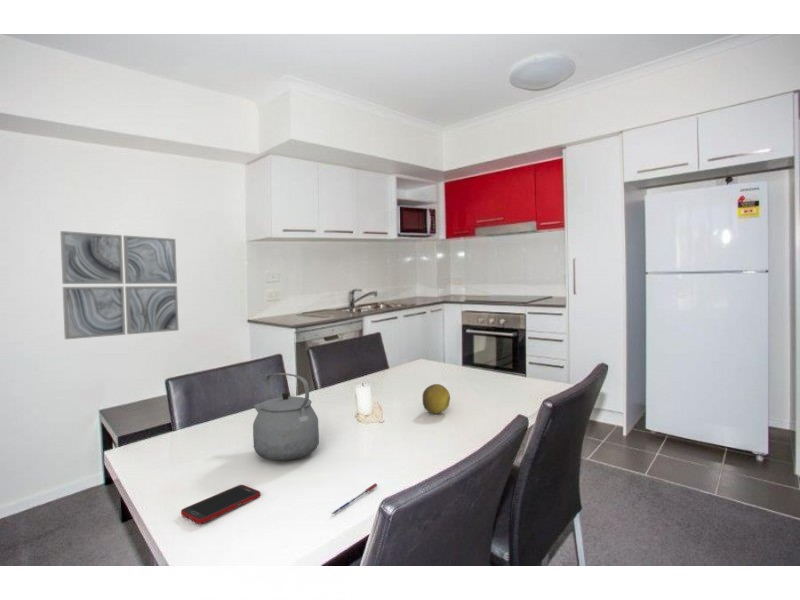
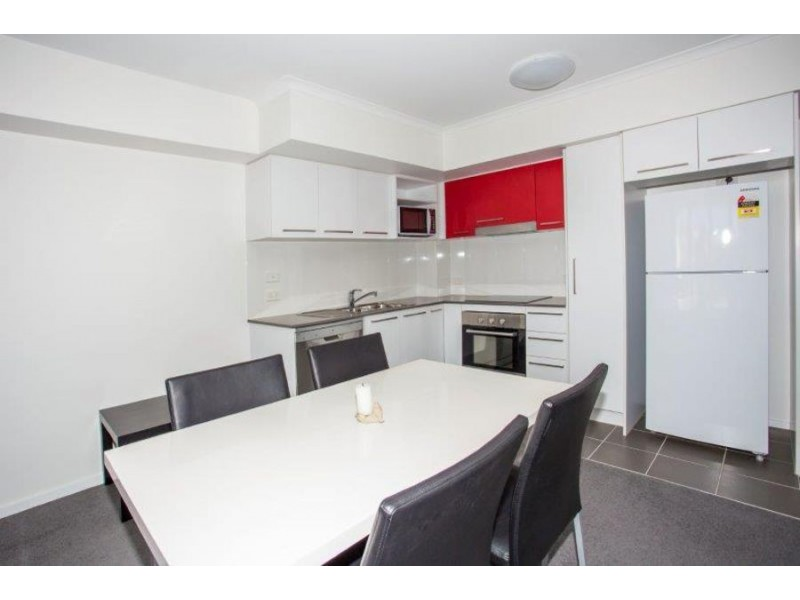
- wall art (123, 286)
- cell phone (222, 502)
- pen (355, 498)
- fruit (436, 398)
- tea kettle (280, 412)
